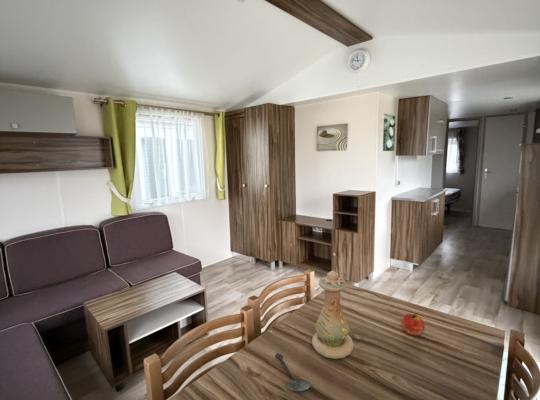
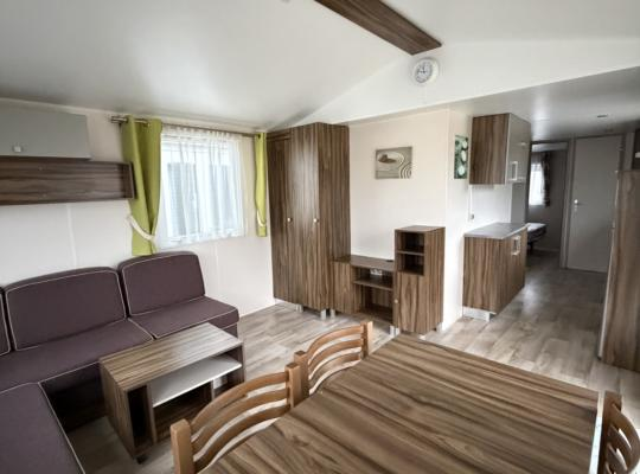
- apple (412, 323)
- vase (332, 309)
- spoon (288, 370)
